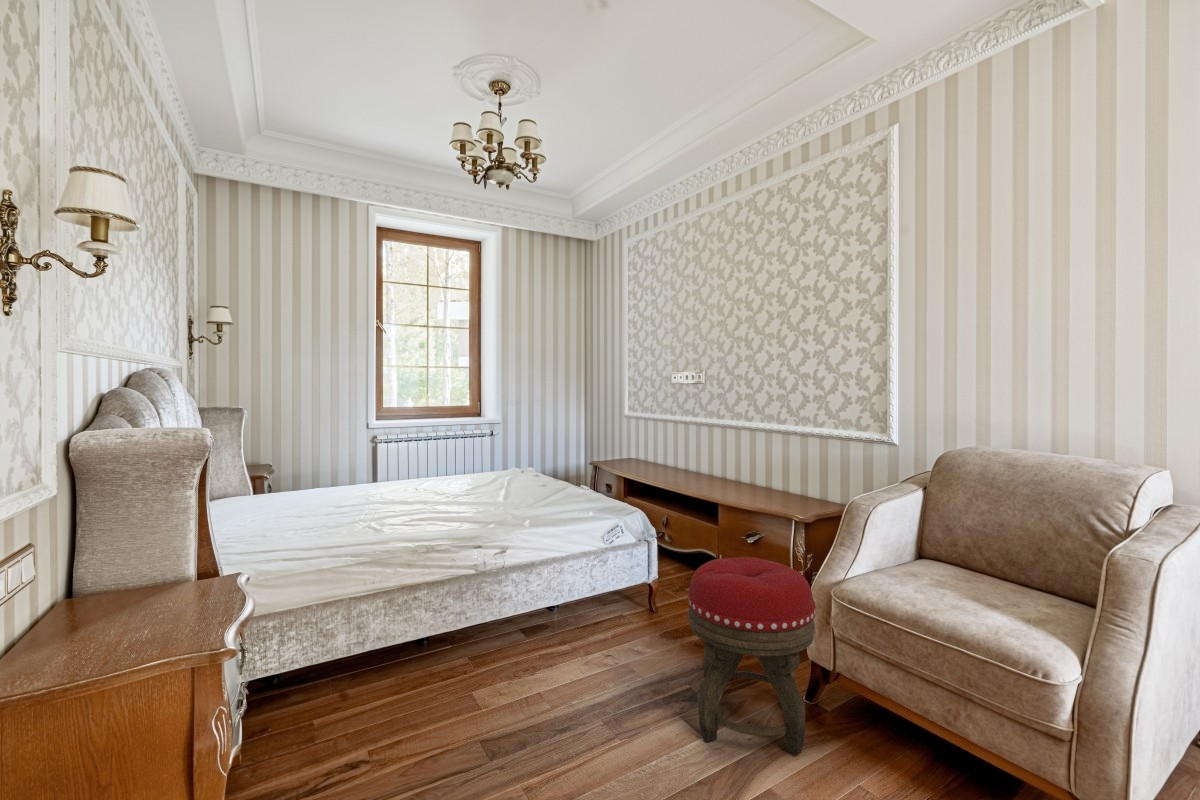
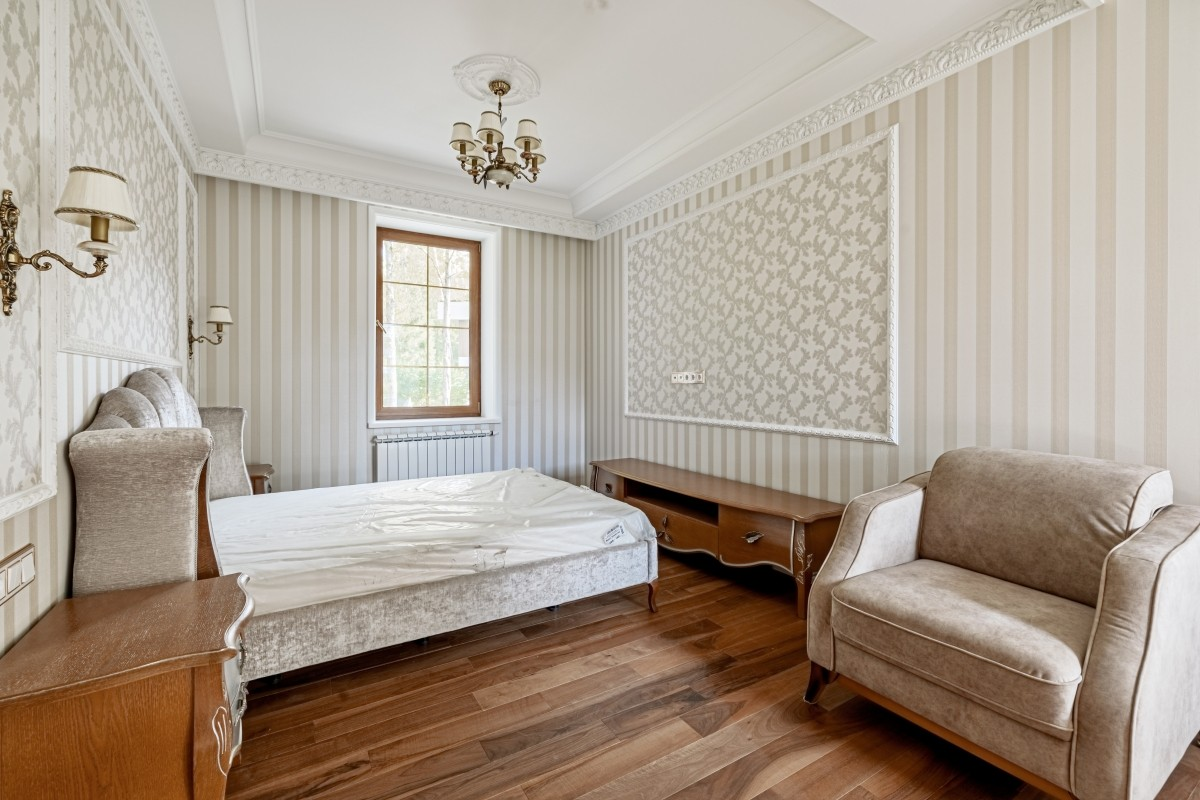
- footstool (749, 644)
